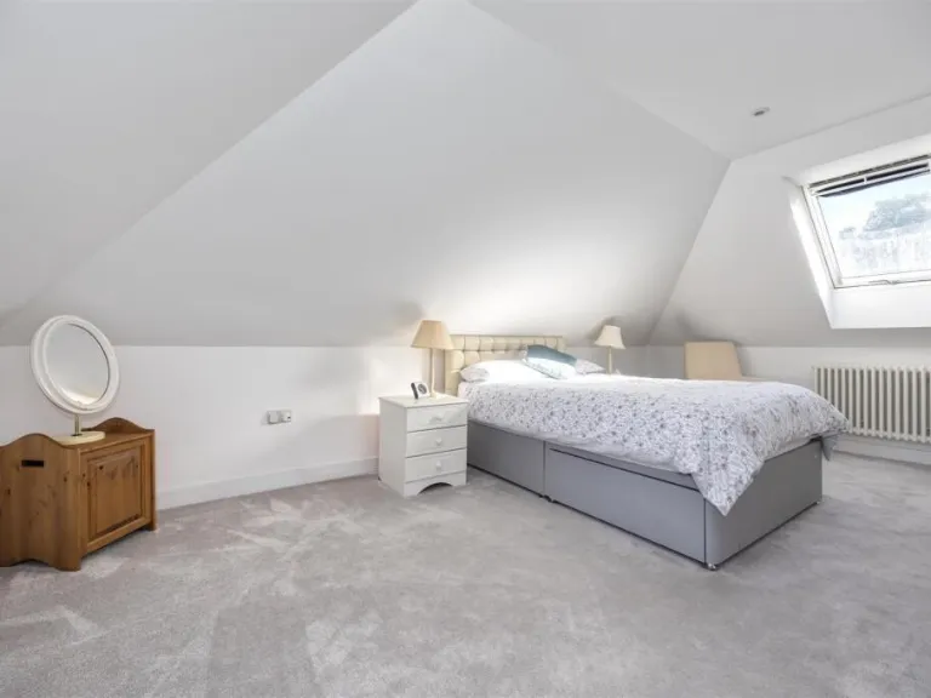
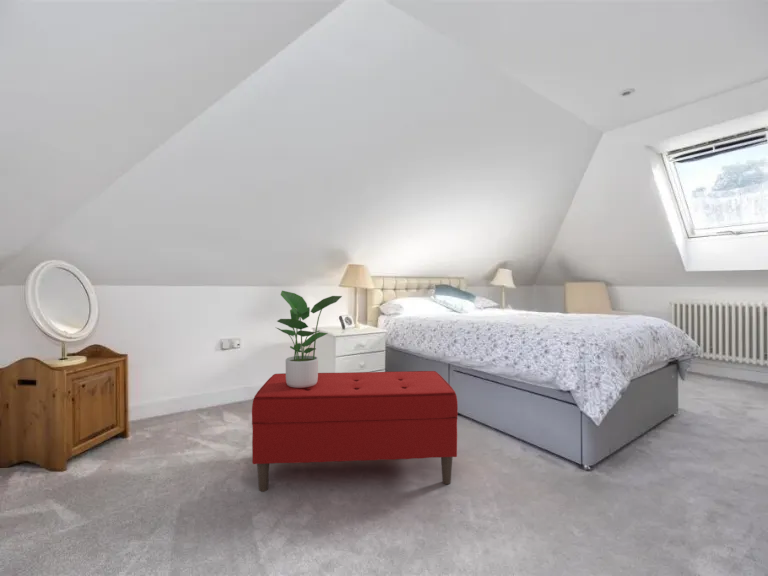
+ bench (356, 424)
+ potted plant (301, 338)
